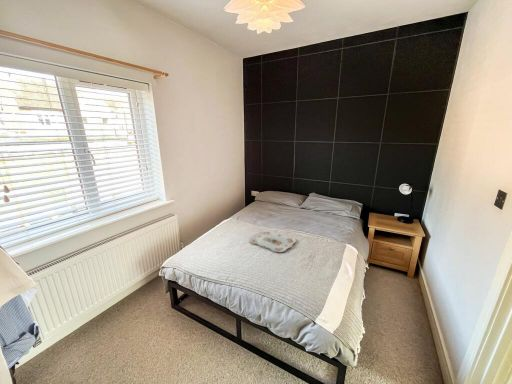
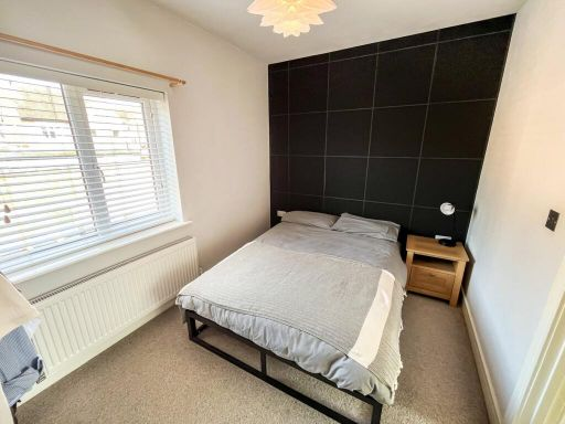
- serving tray (272, 240)
